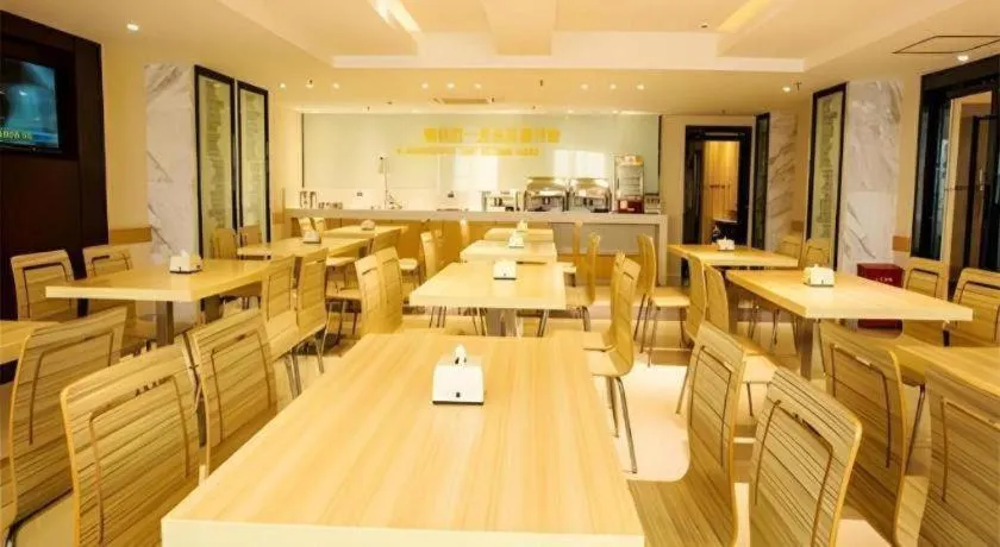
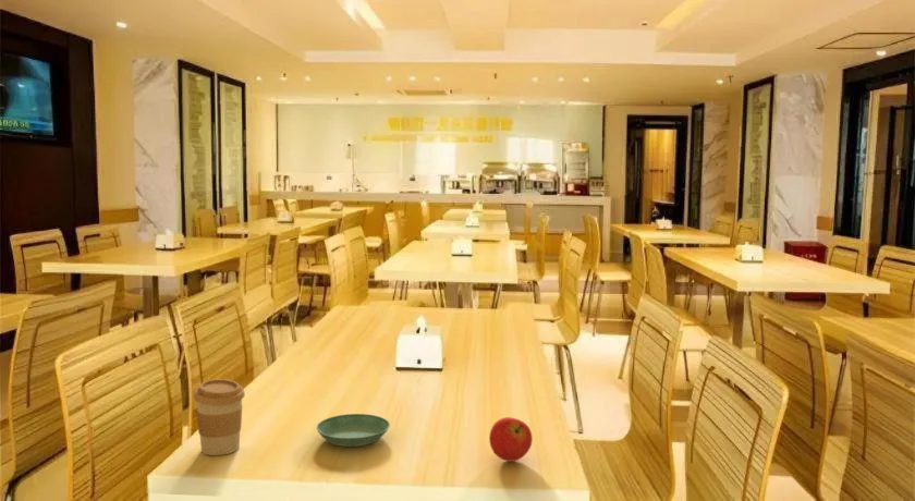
+ coffee cup (219, 415)
+ fruit (510, 439)
+ saucer (353, 431)
